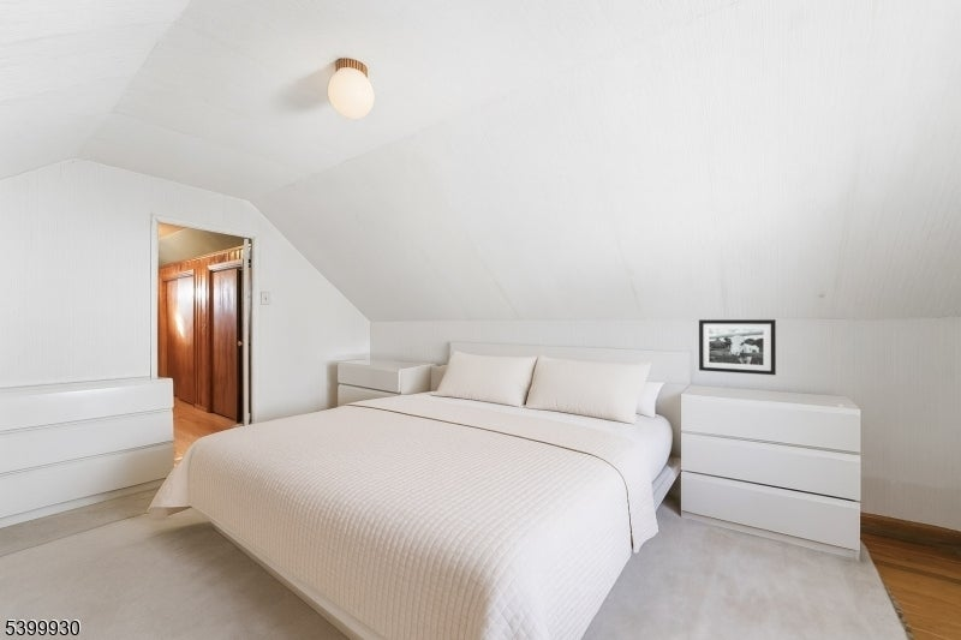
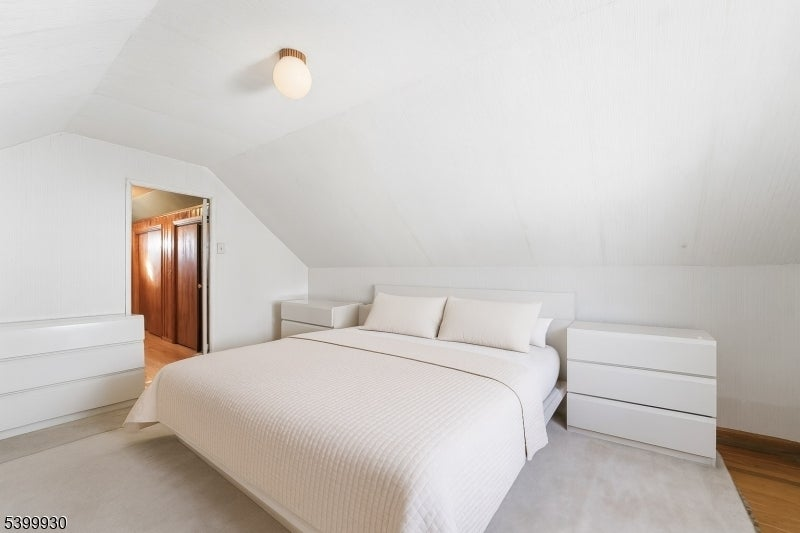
- picture frame (735, 346)
